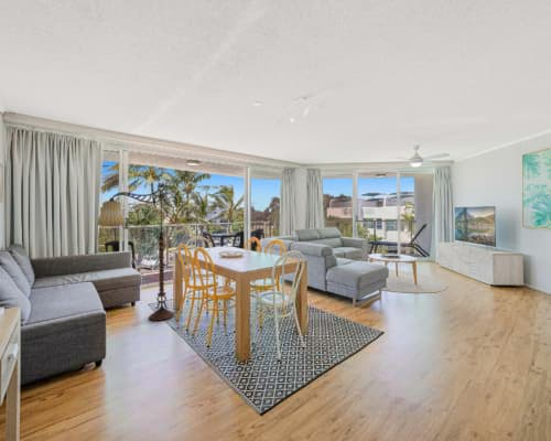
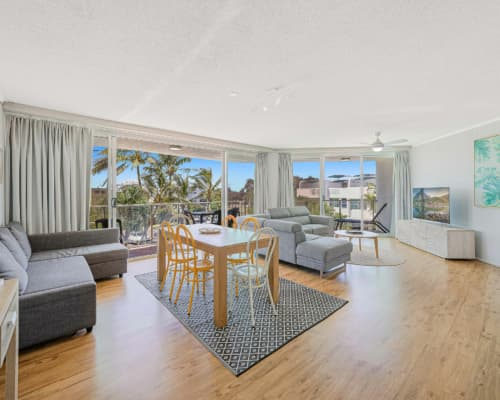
- floor lamp (159, 249)
